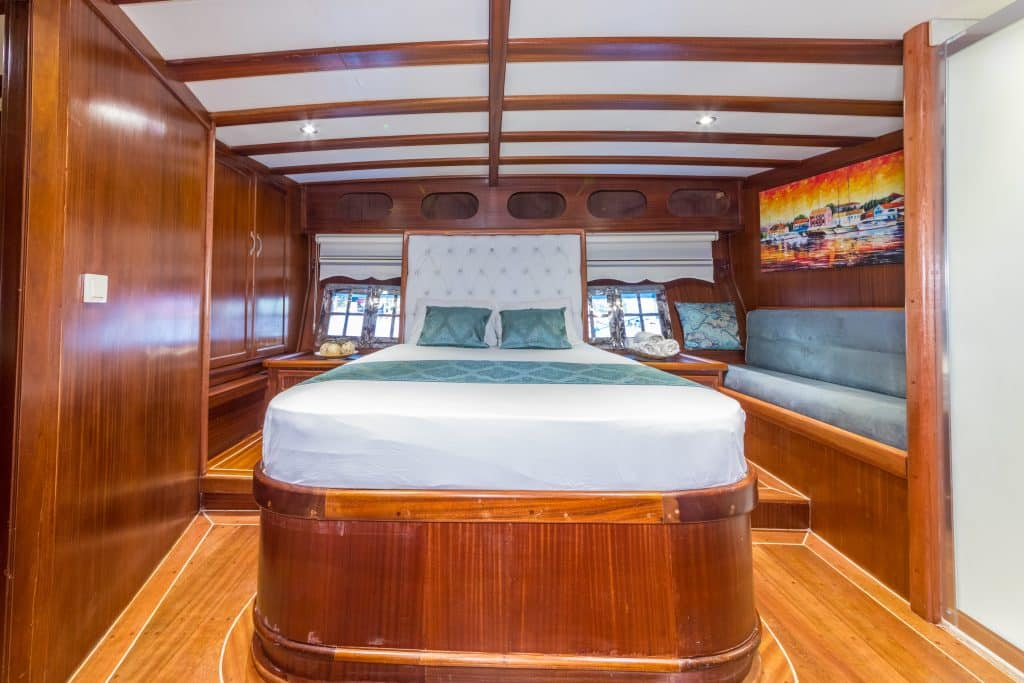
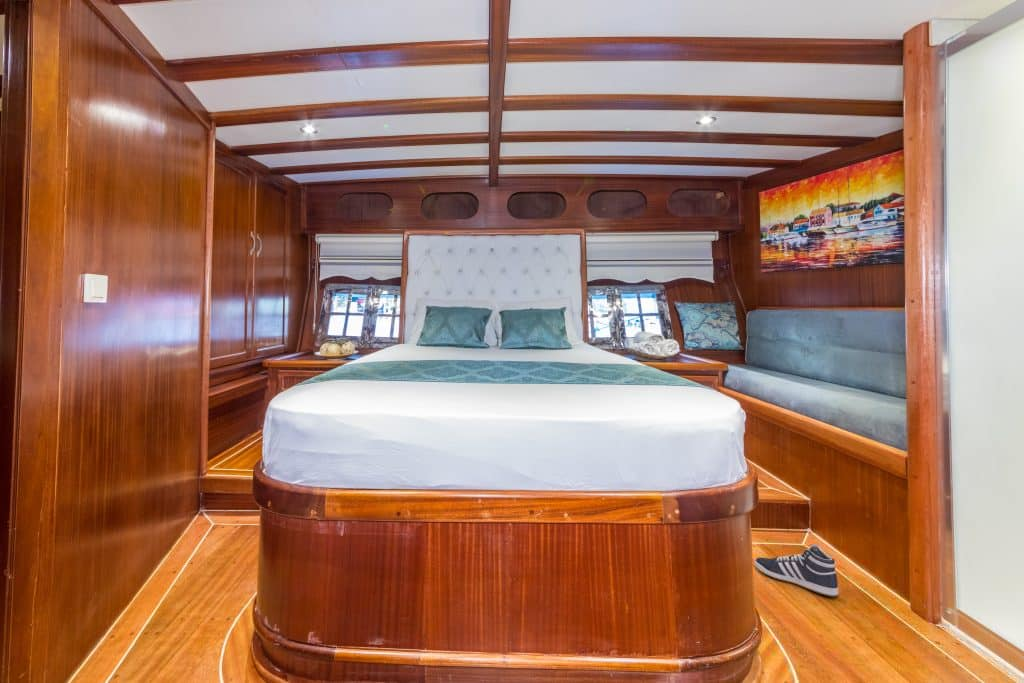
+ sneaker (794, 561)
